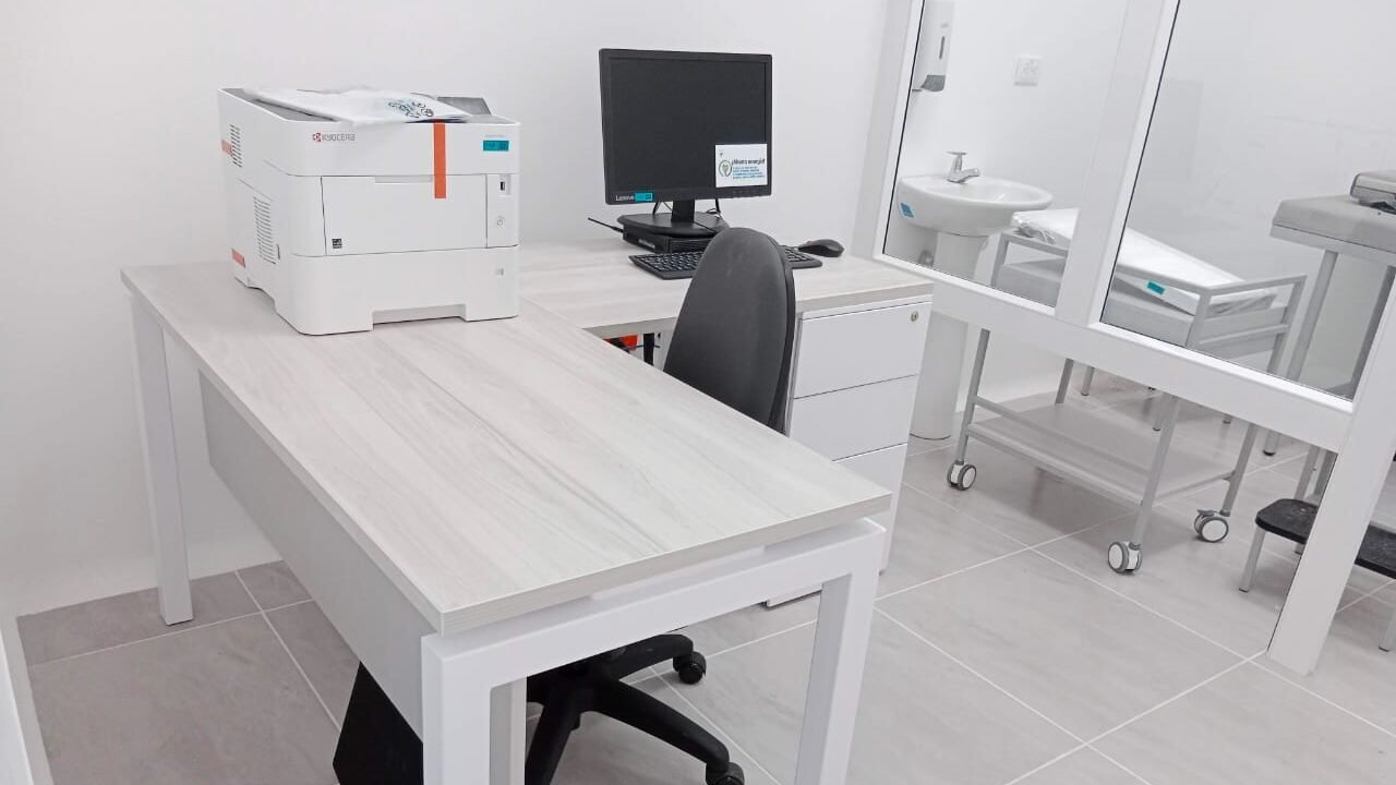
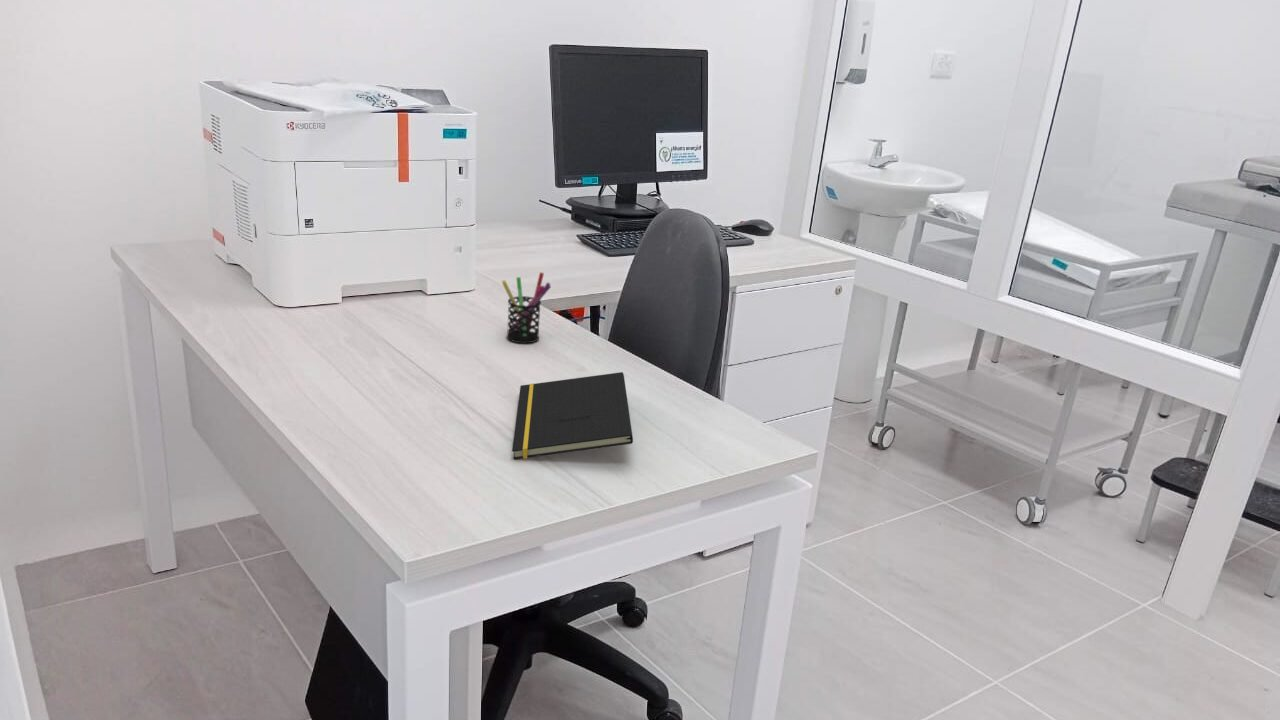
+ pen holder (524, 305)
+ notepad (572, 412)
